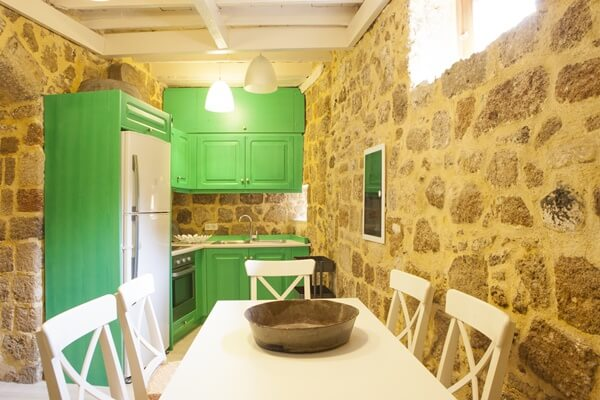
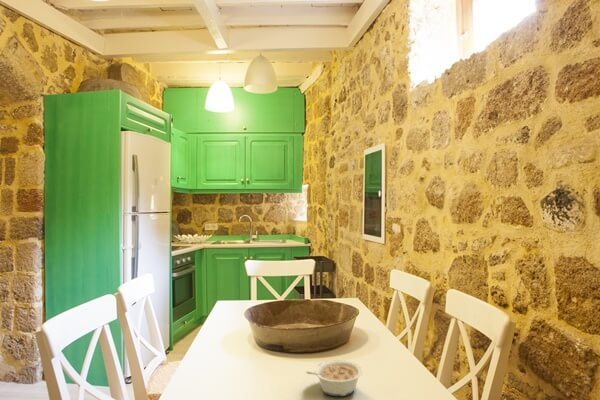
+ legume (337, 377)
